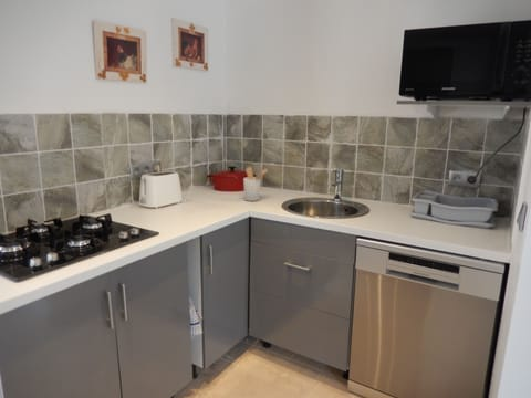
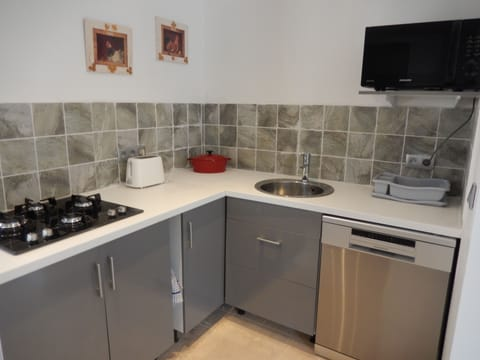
- utensil holder (256, 184)
